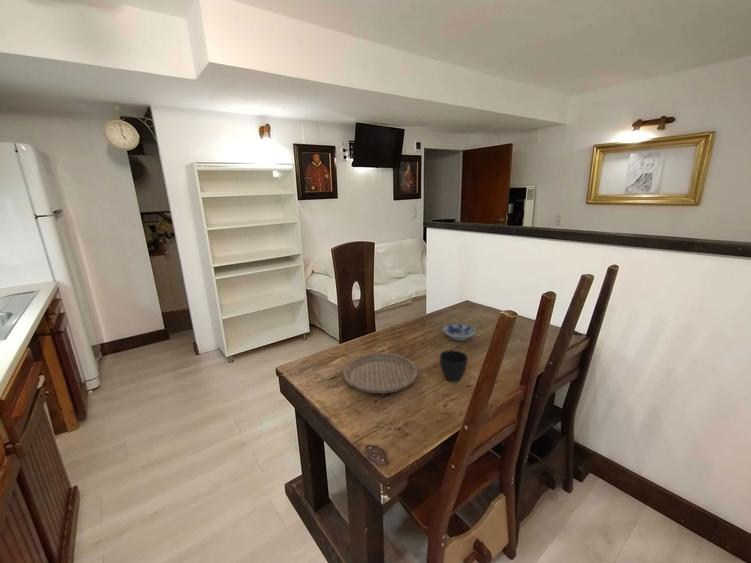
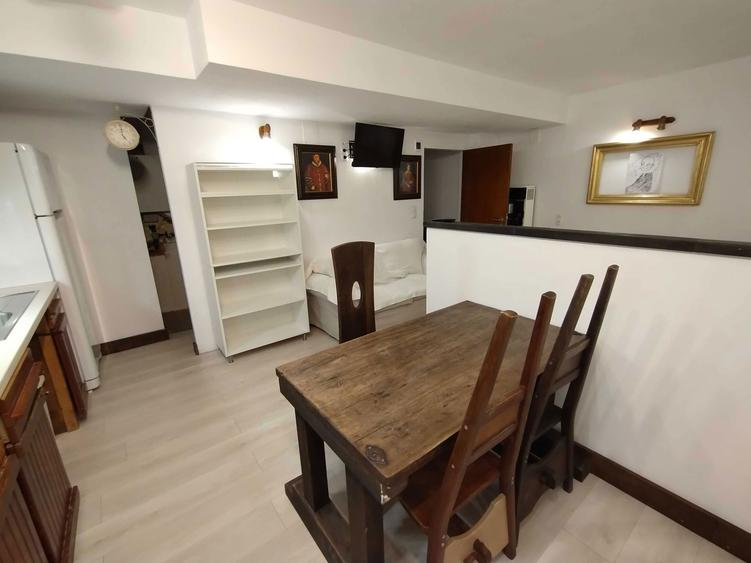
- cup (453, 366)
- plate (380, 372)
- bowl (458, 332)
